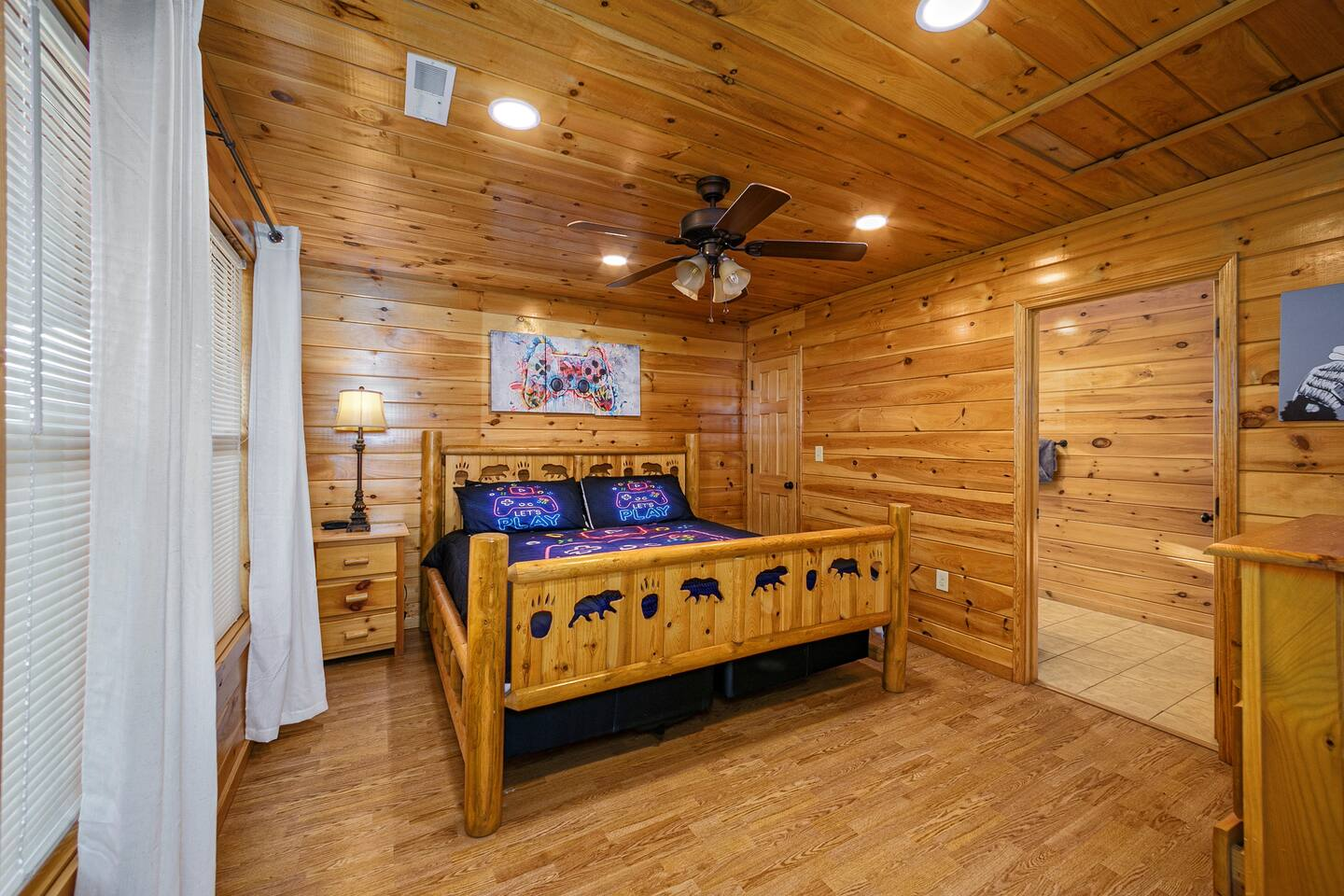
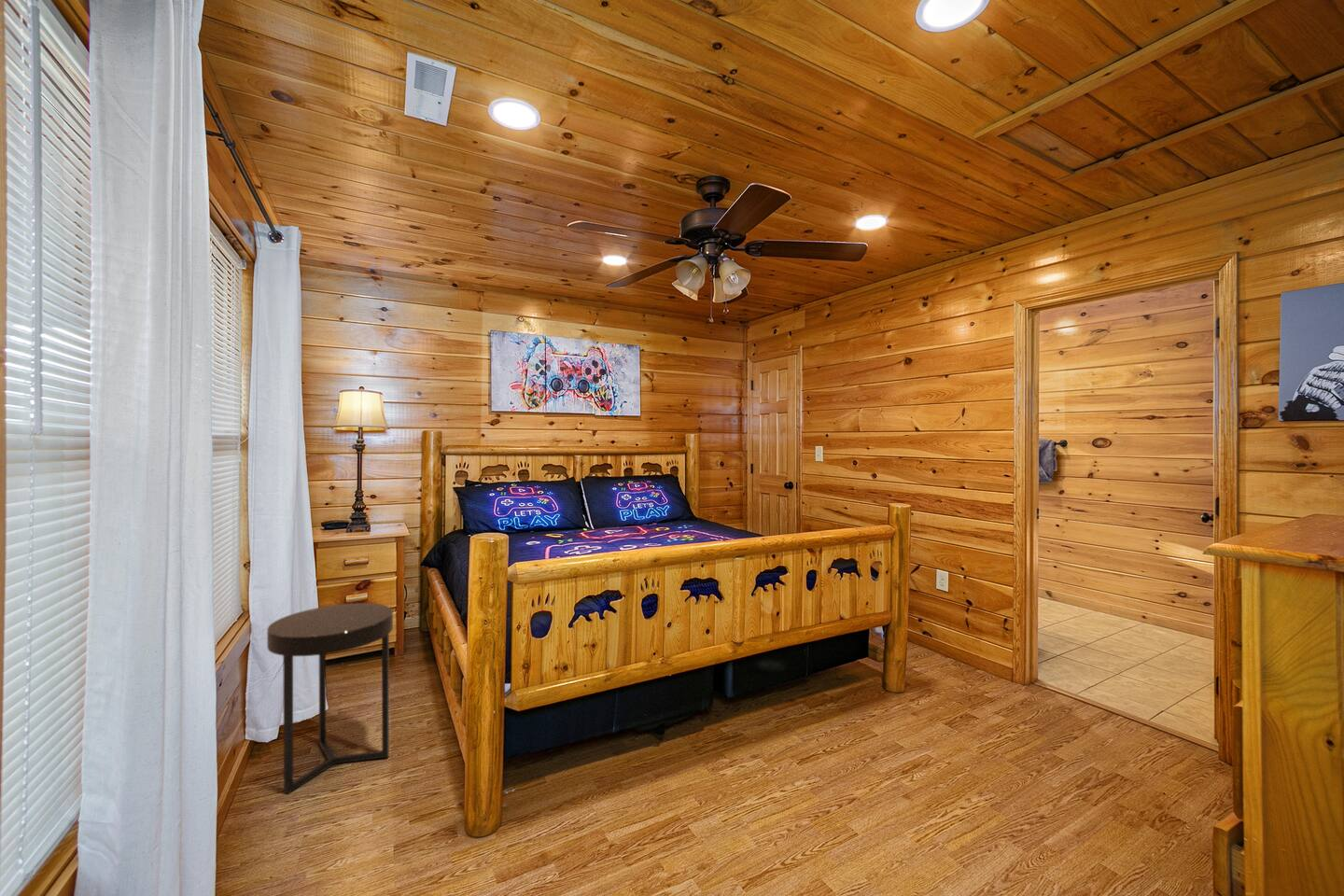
+ side table (325, 691)
